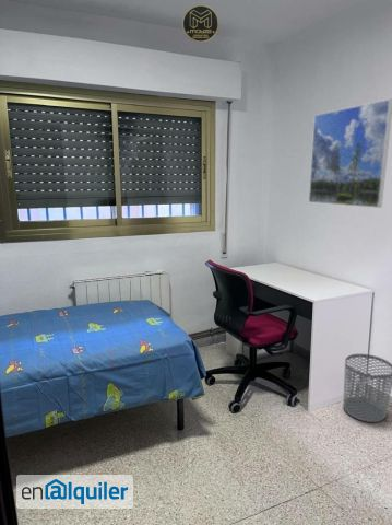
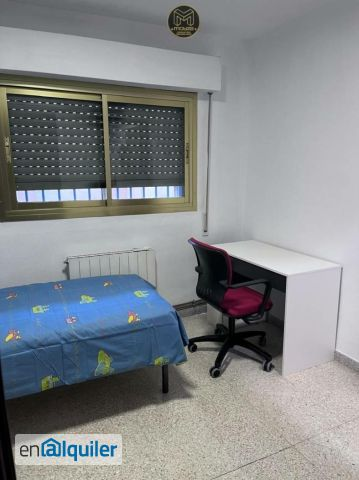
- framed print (345, 158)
- waste bin (366, 387)
